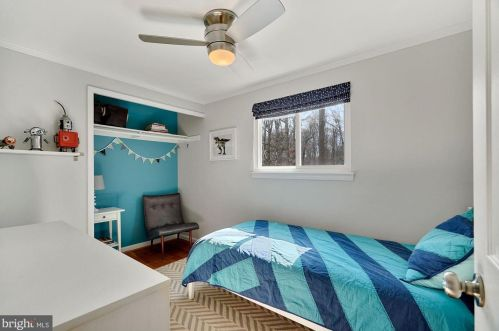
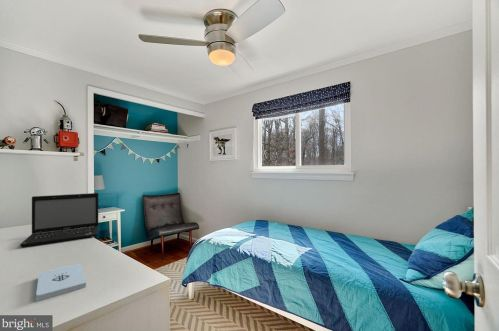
+ notepad (61, 279)
+ laptop (64, 216)
